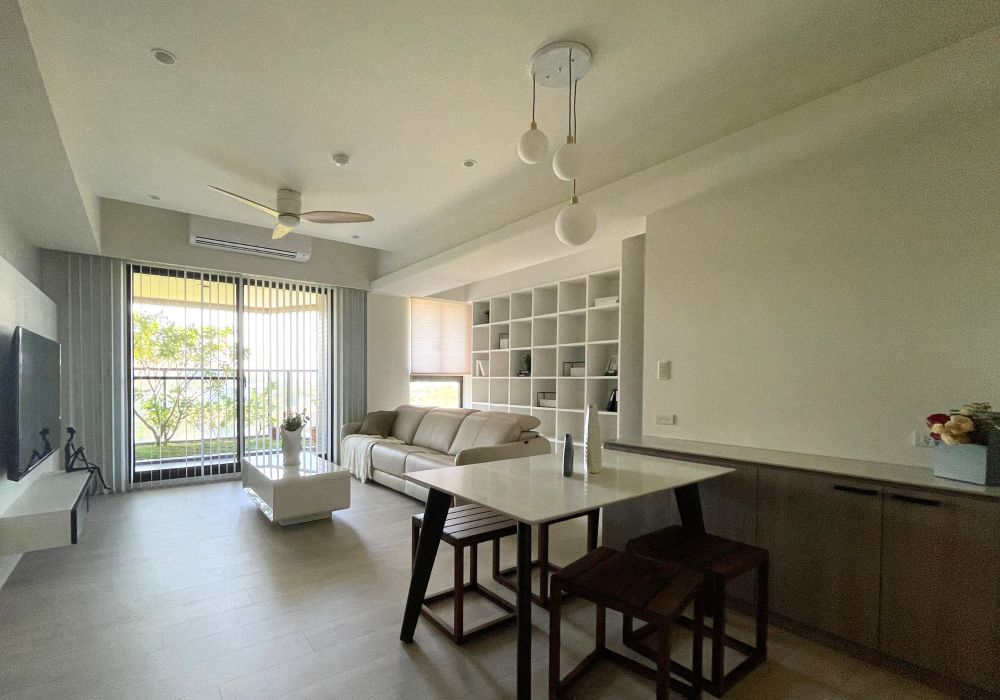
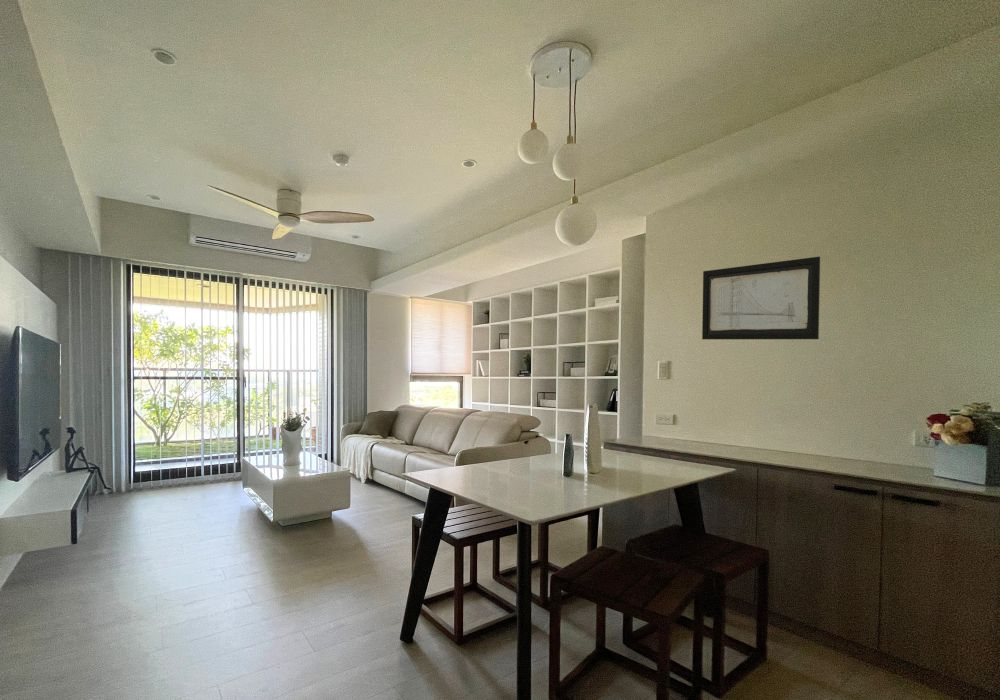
+ wall art (755, 302)
